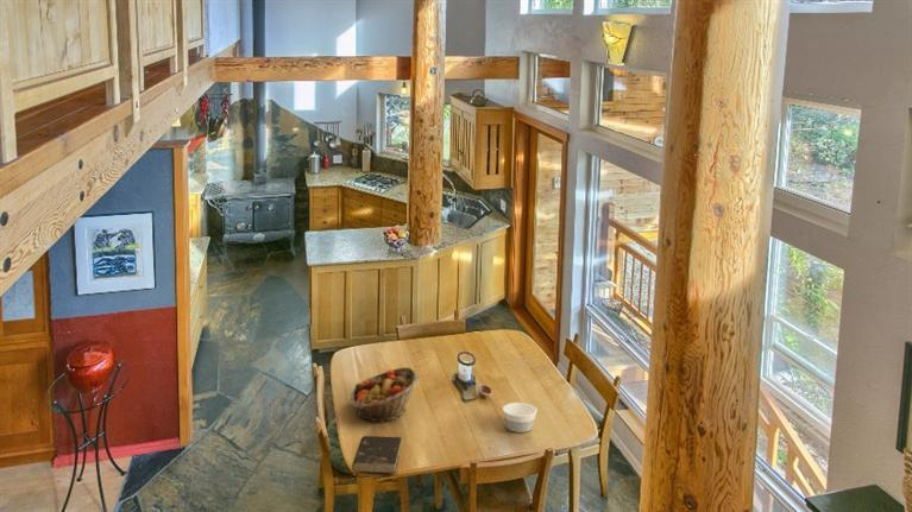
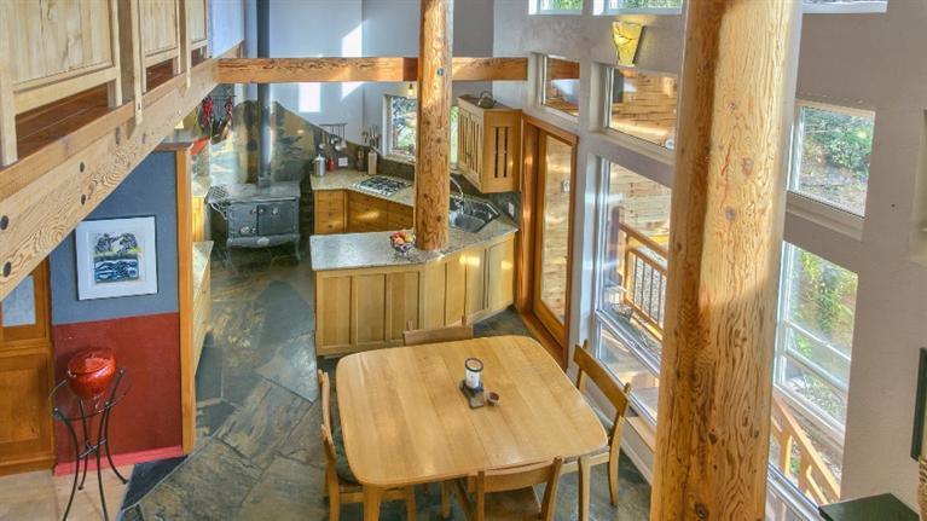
- fruit basket (384, 392)
- bowl (518, 418)
- book (377, 454)
